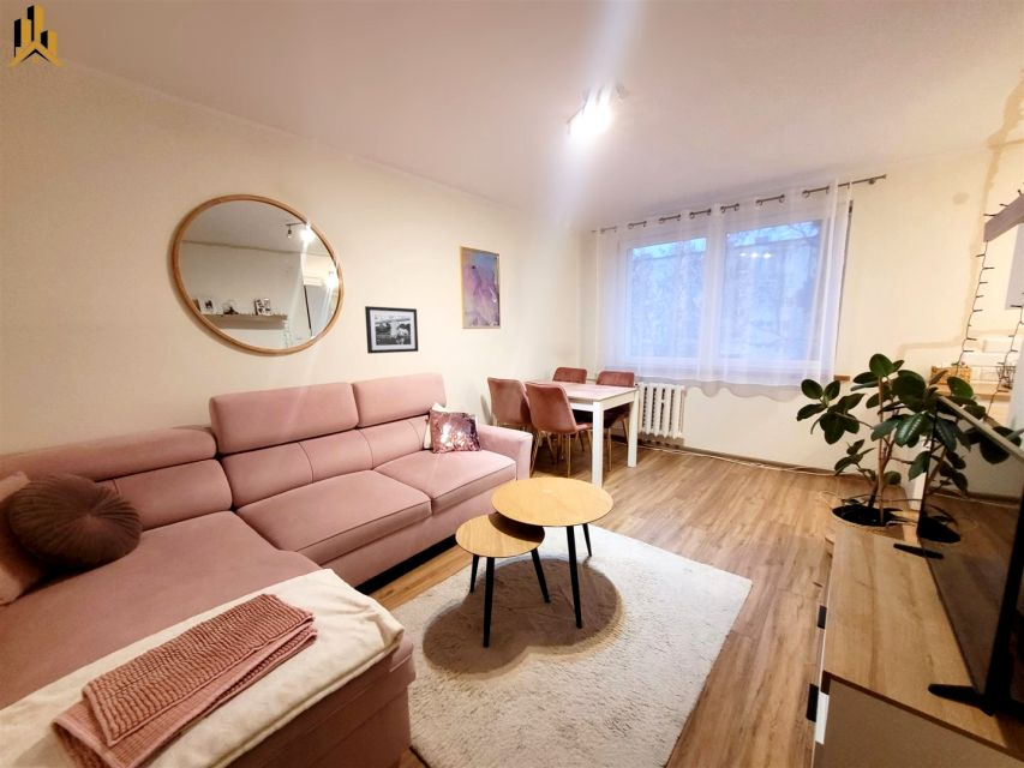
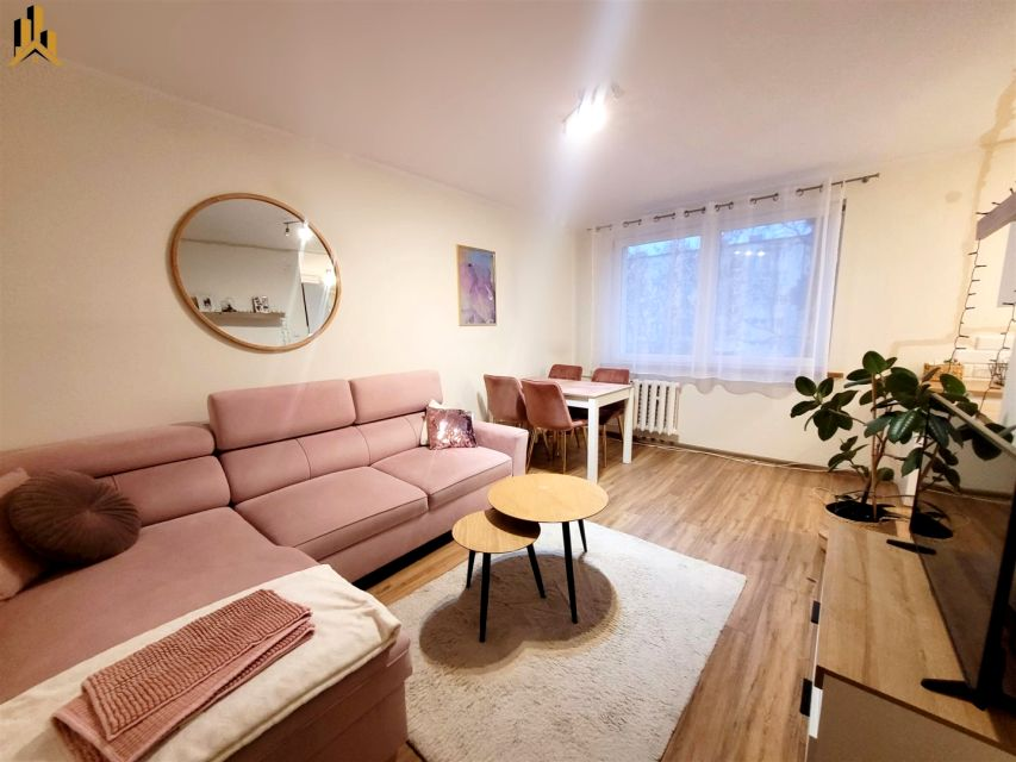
- picture frame (393, 330)
